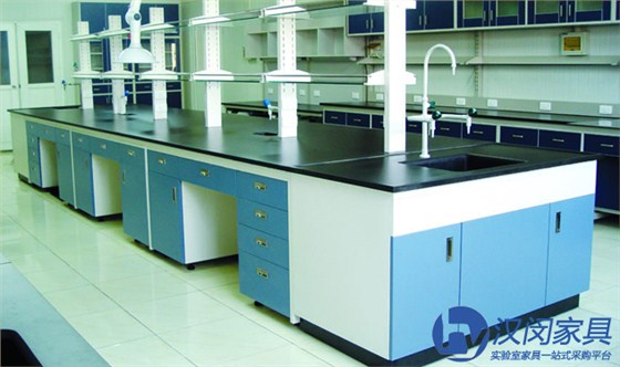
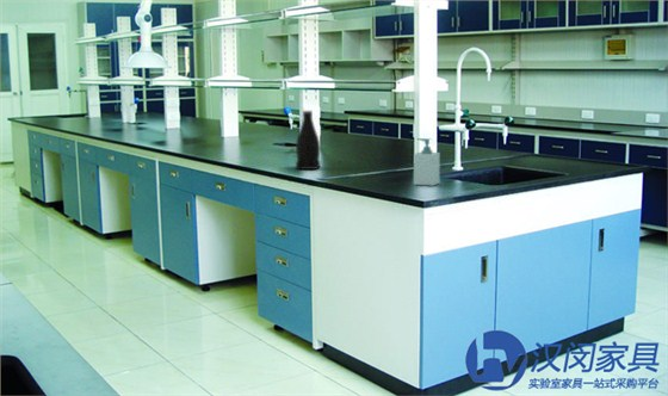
+ soap bottle (426, 161)
+ bottle (308, 140)
